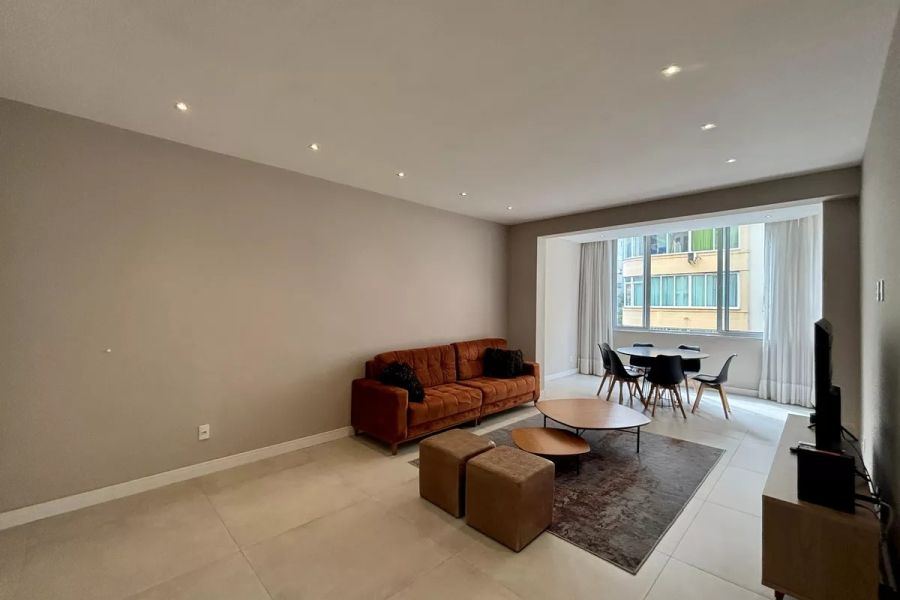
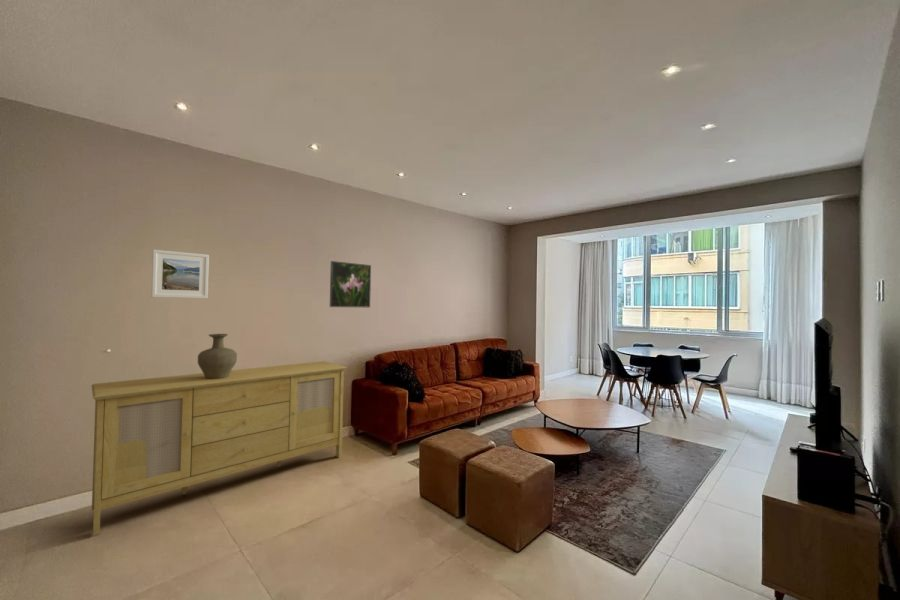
+ vase (217, 355)
+ sideboard (237, 426)
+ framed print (181, 275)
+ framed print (351, 285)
